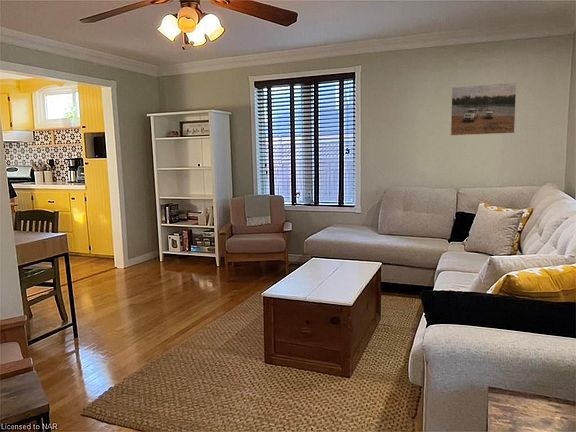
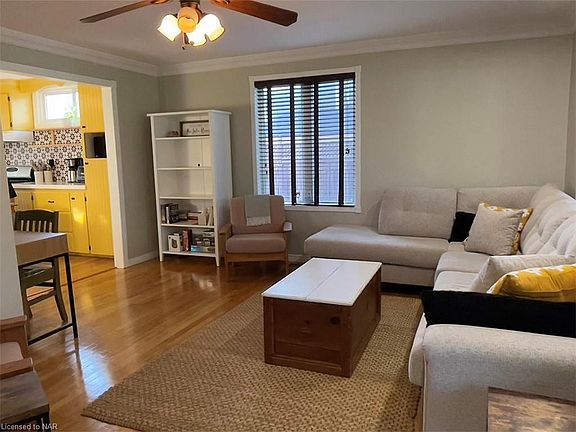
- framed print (482, 110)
